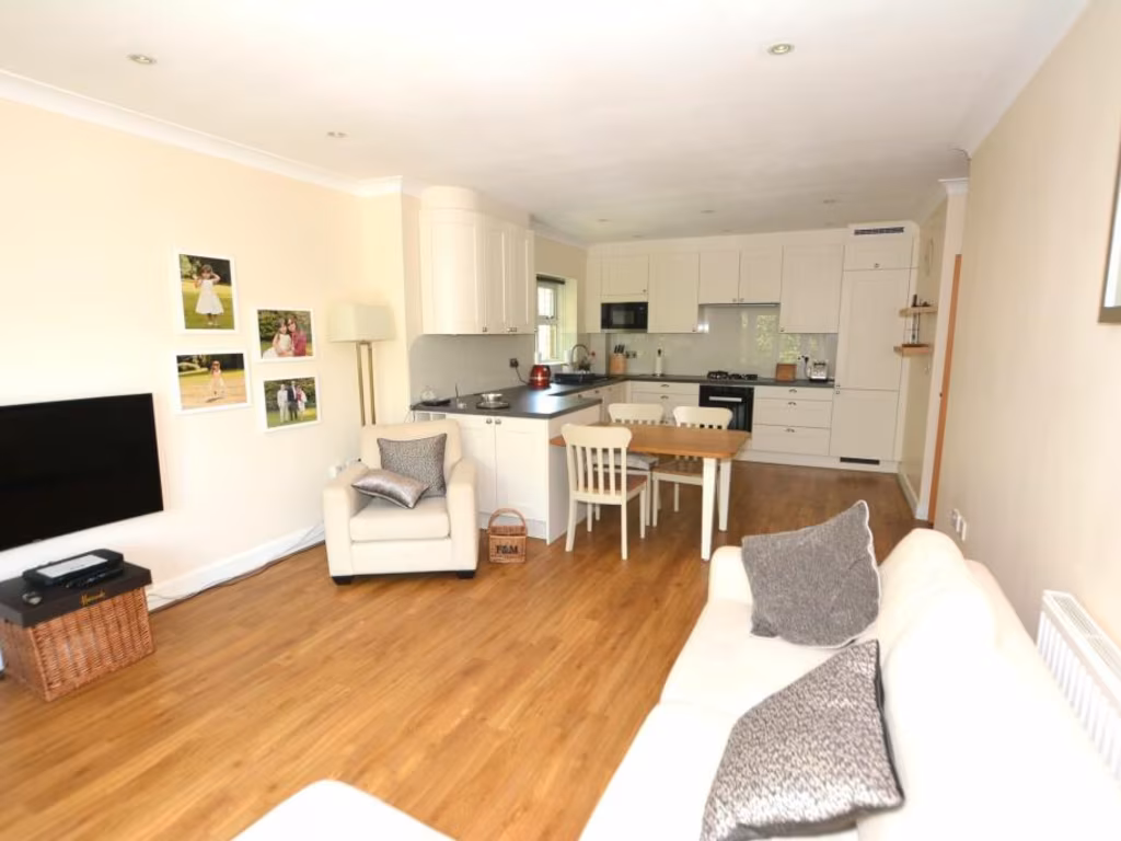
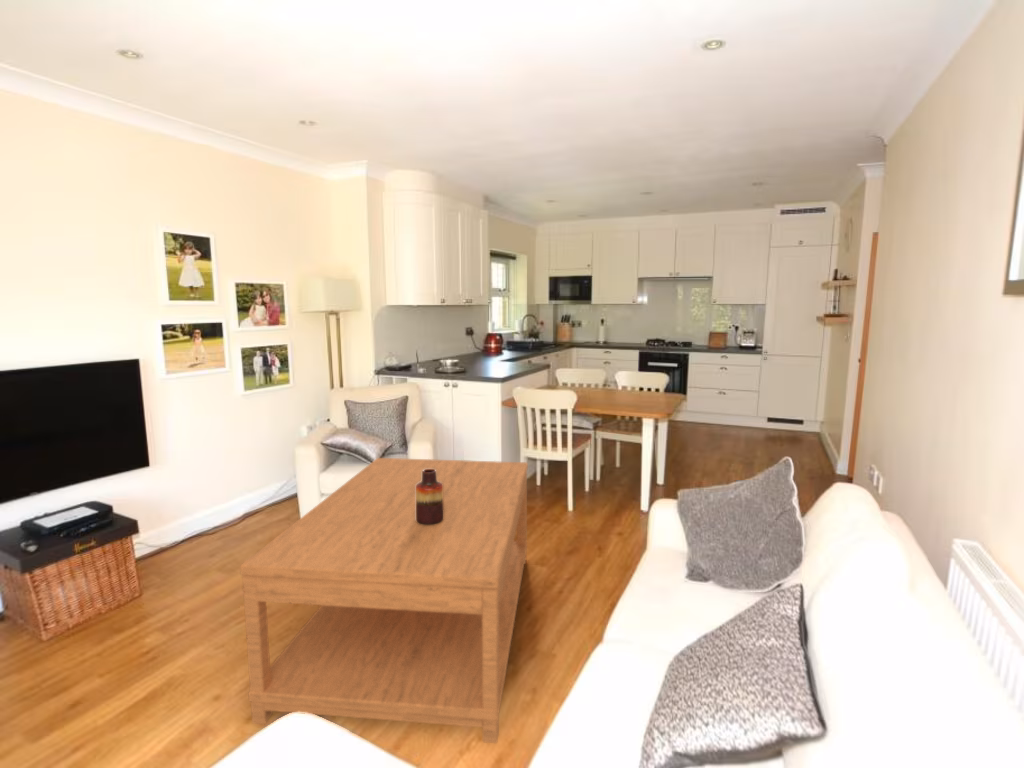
+ vase (429, 495)
+ coffee table (421, 562)
